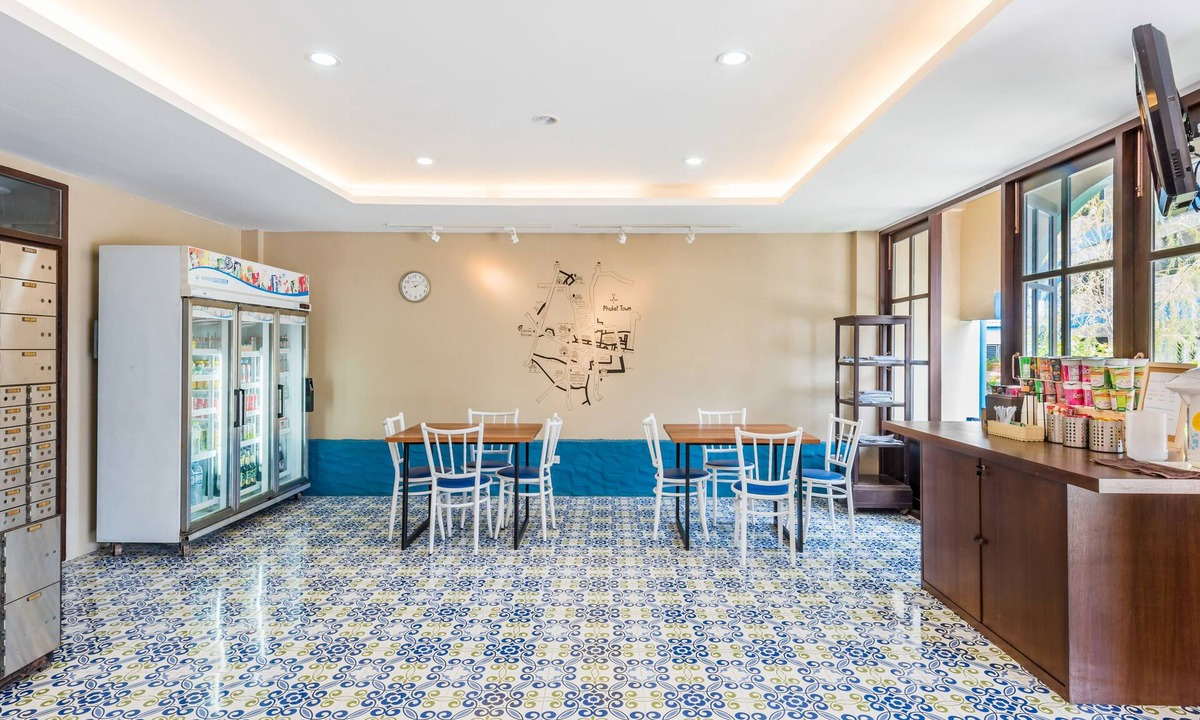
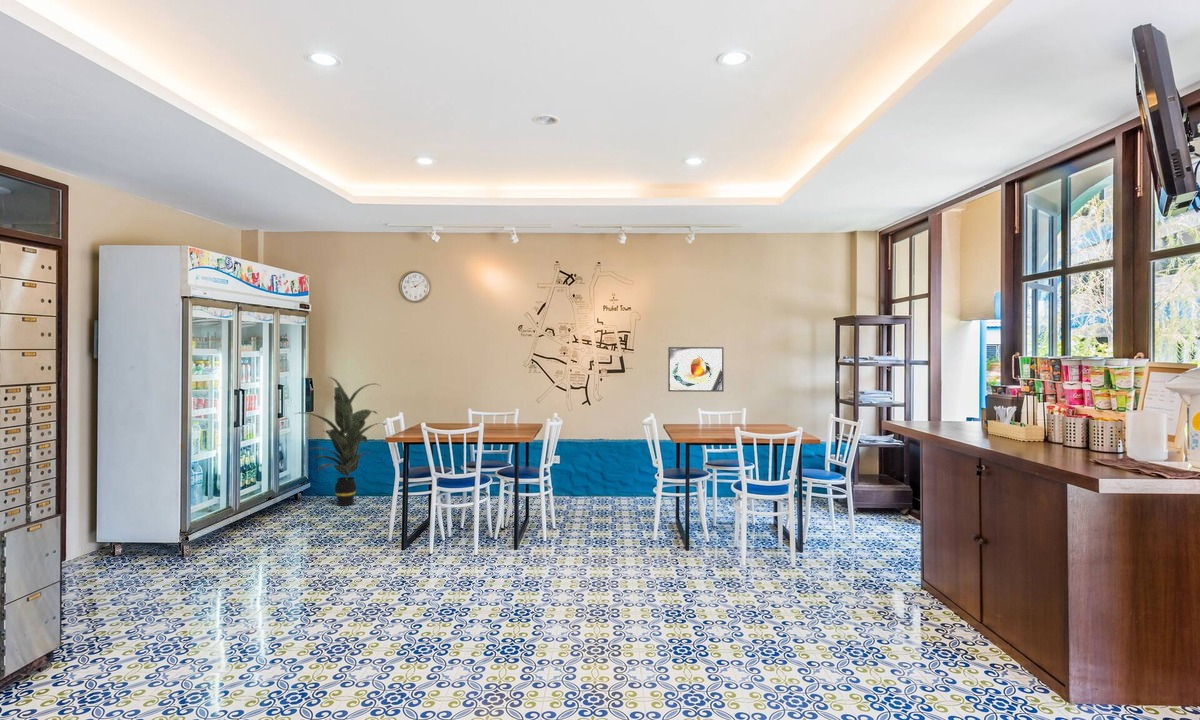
+ indoor plant (342, 440)
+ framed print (695, 369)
